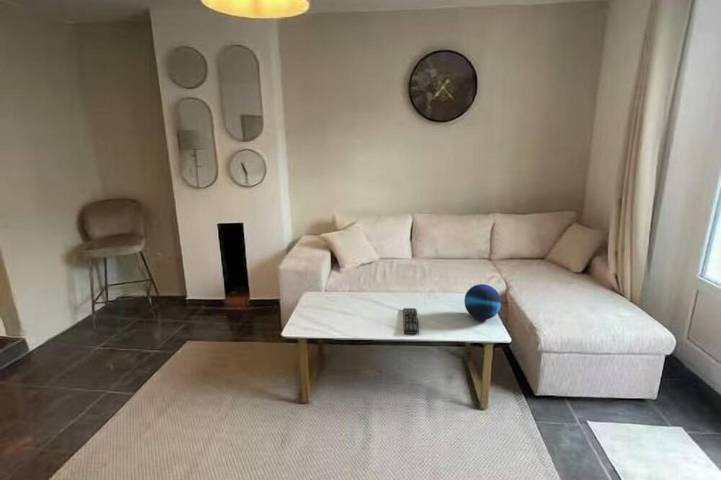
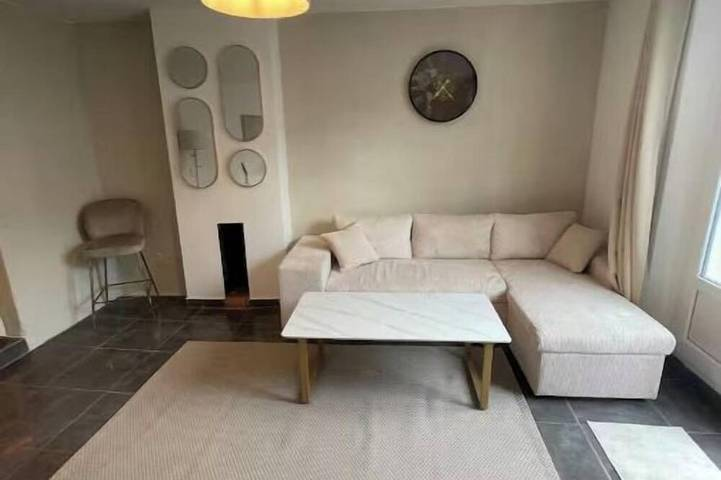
- remote control (410, 319)
- decorative orb (482, 301)
